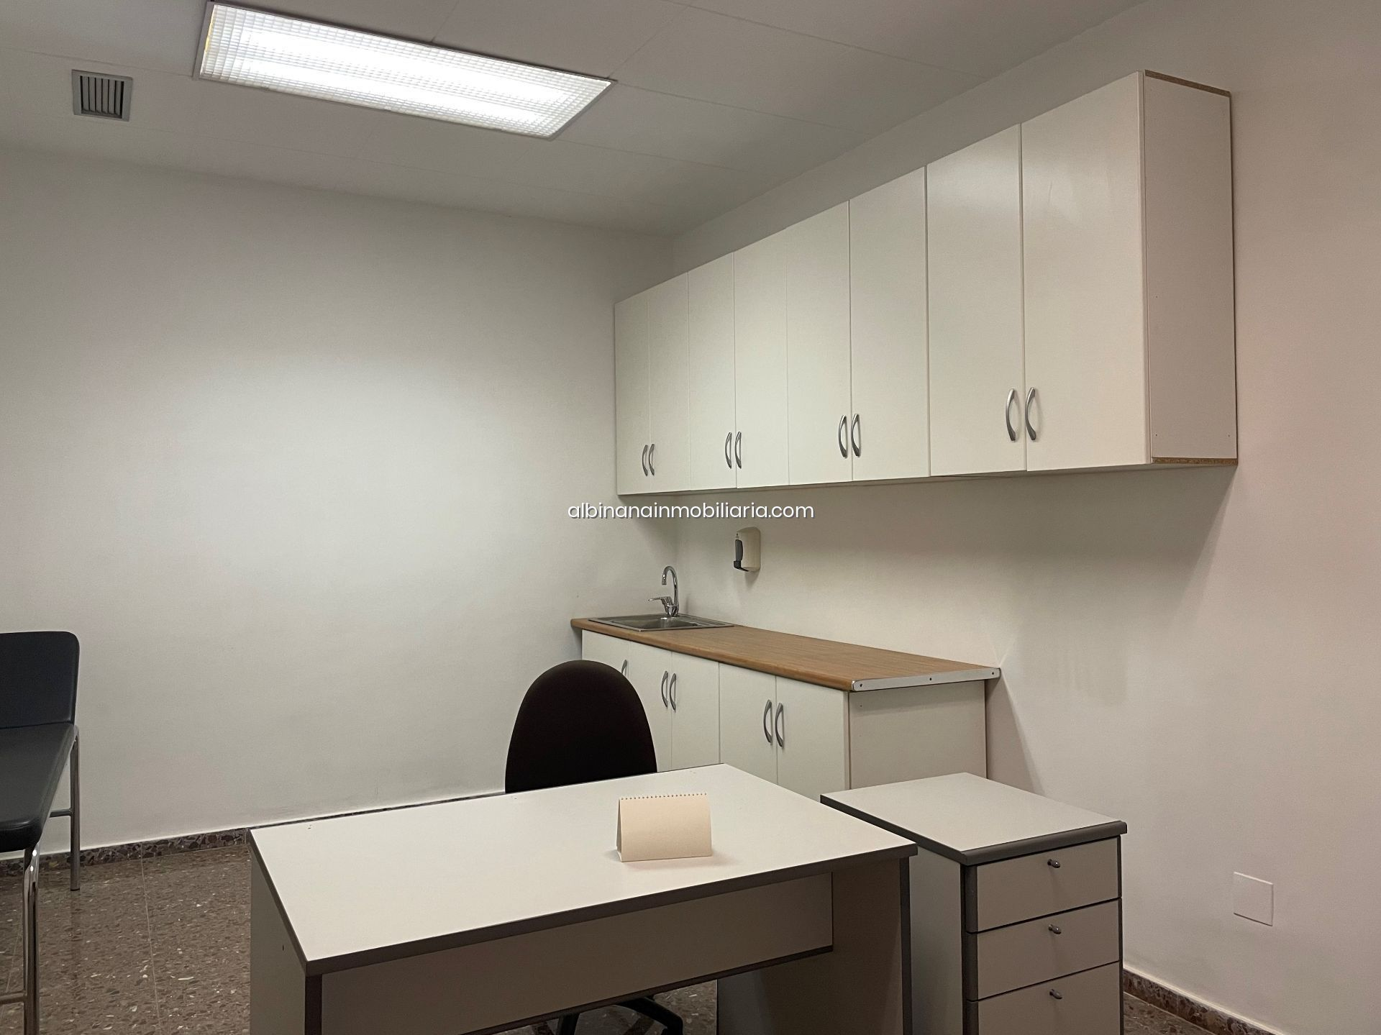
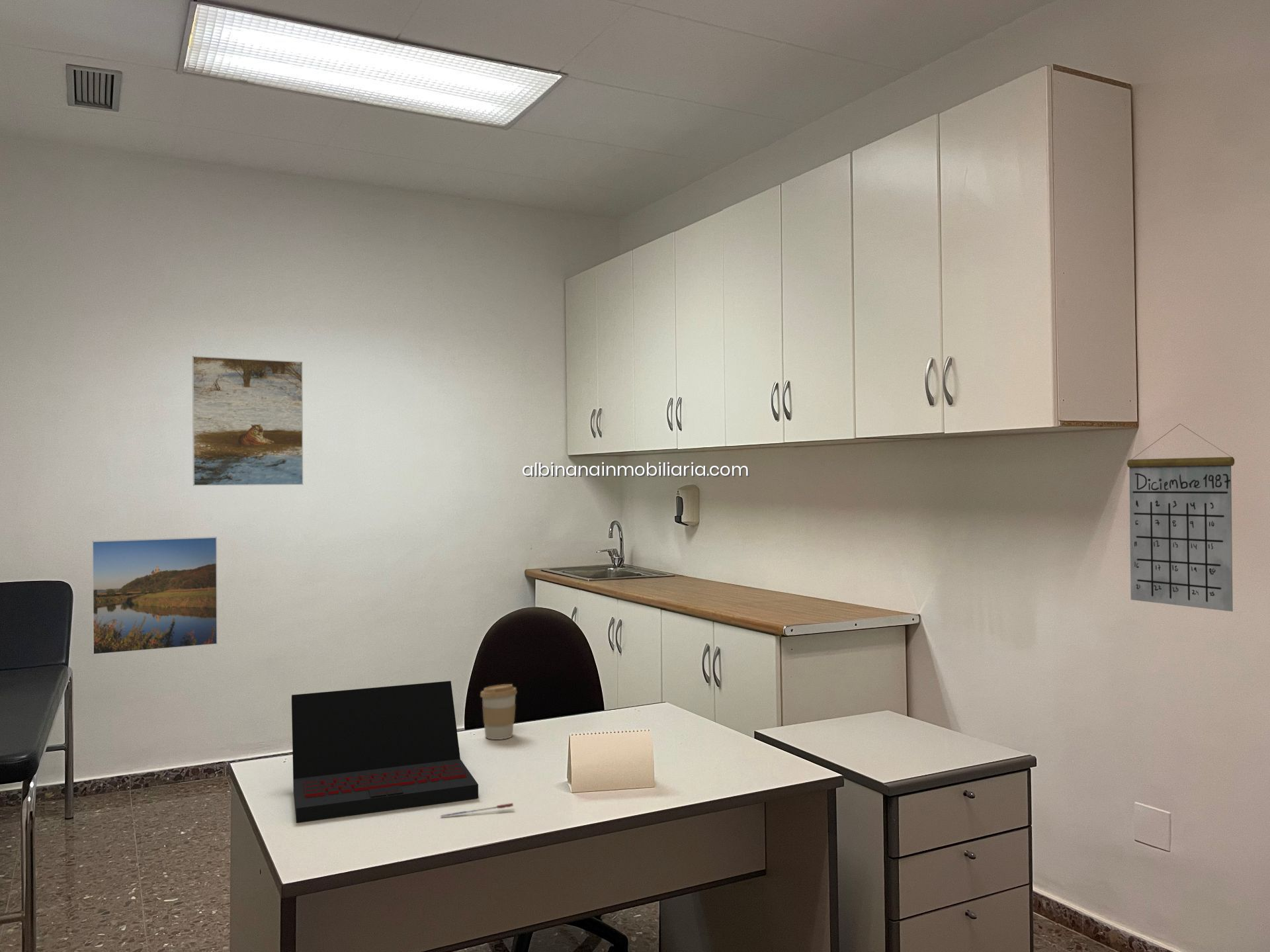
+ coffee cup (499, 710)
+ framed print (156, 593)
+ pen (477, 810)
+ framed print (249, 422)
+ laptop (381, 743)
+ calendar (1179, 514)
